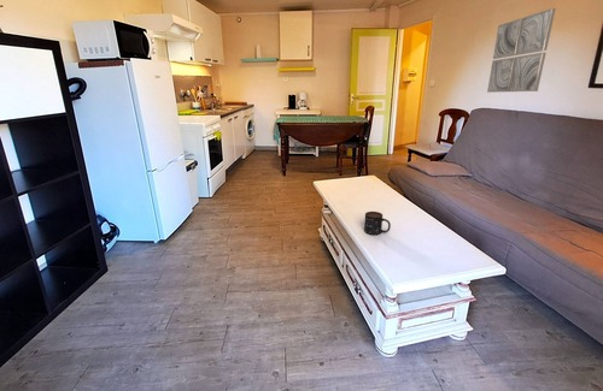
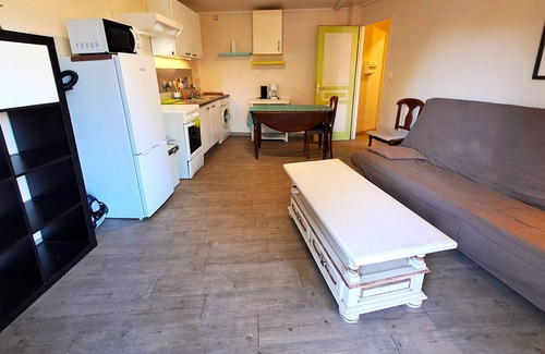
- wall art (516, 57)
- mug (377, 224)
